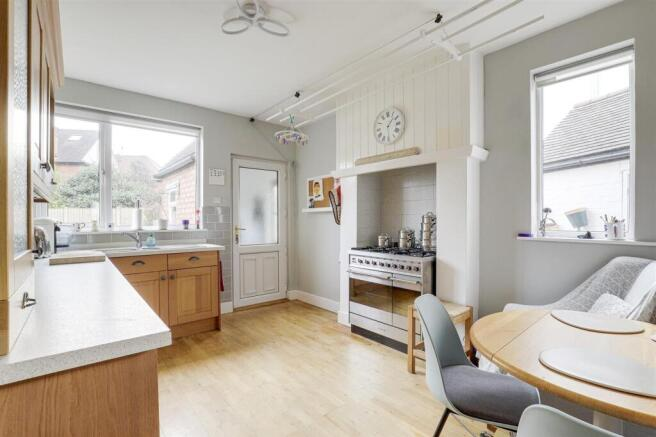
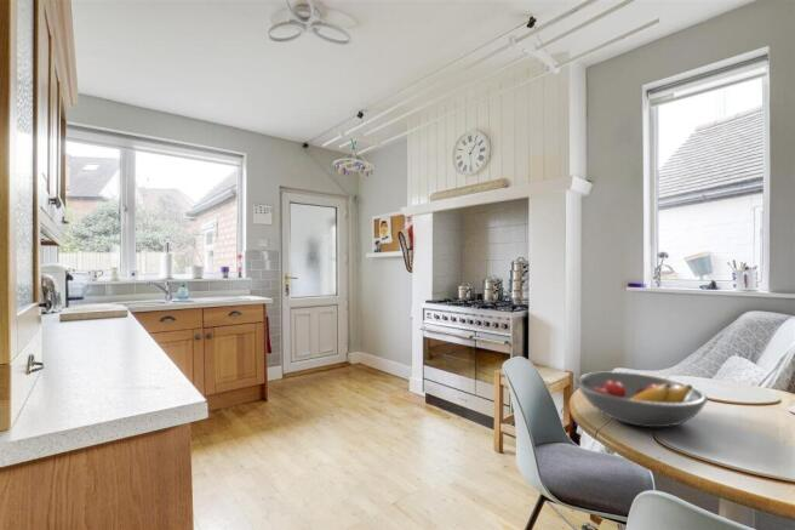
+ fruit bowl (636, 397)
